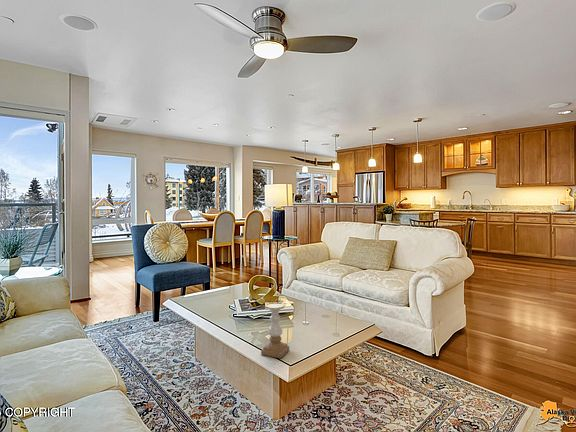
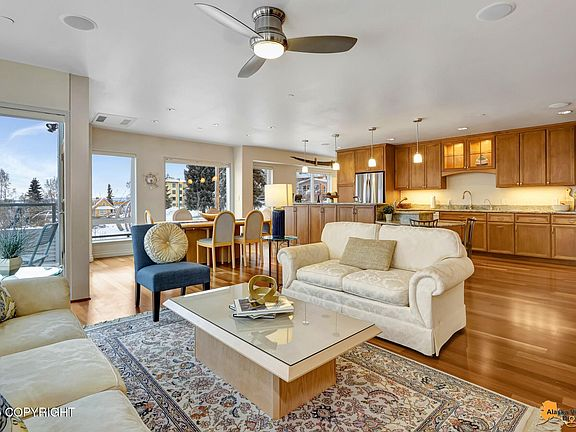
- candle holder (275, 328)
